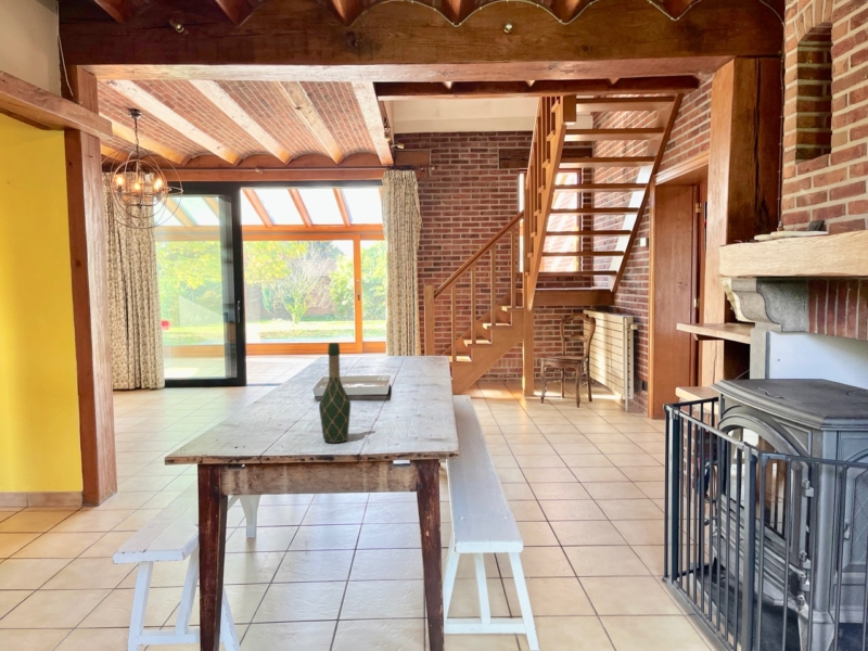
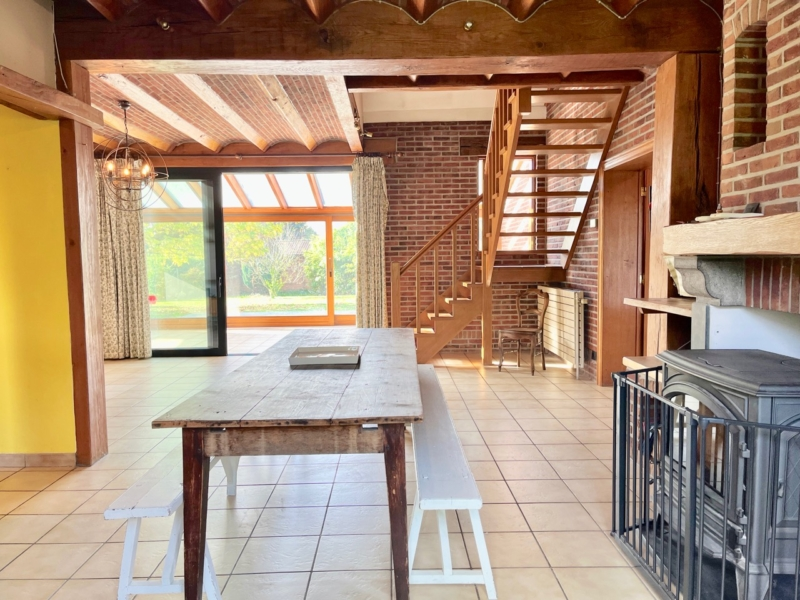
- wine bottle (334, 392)
